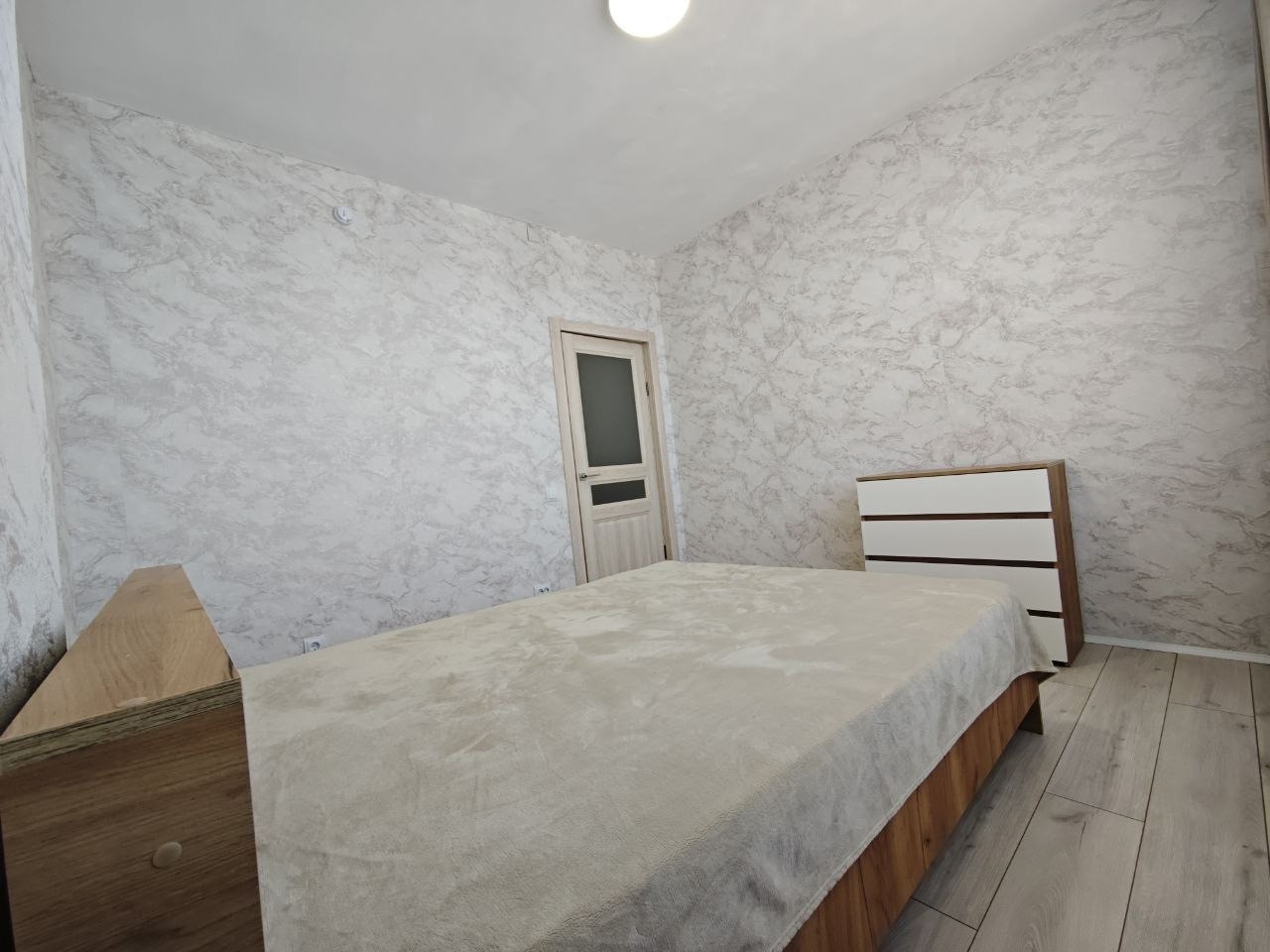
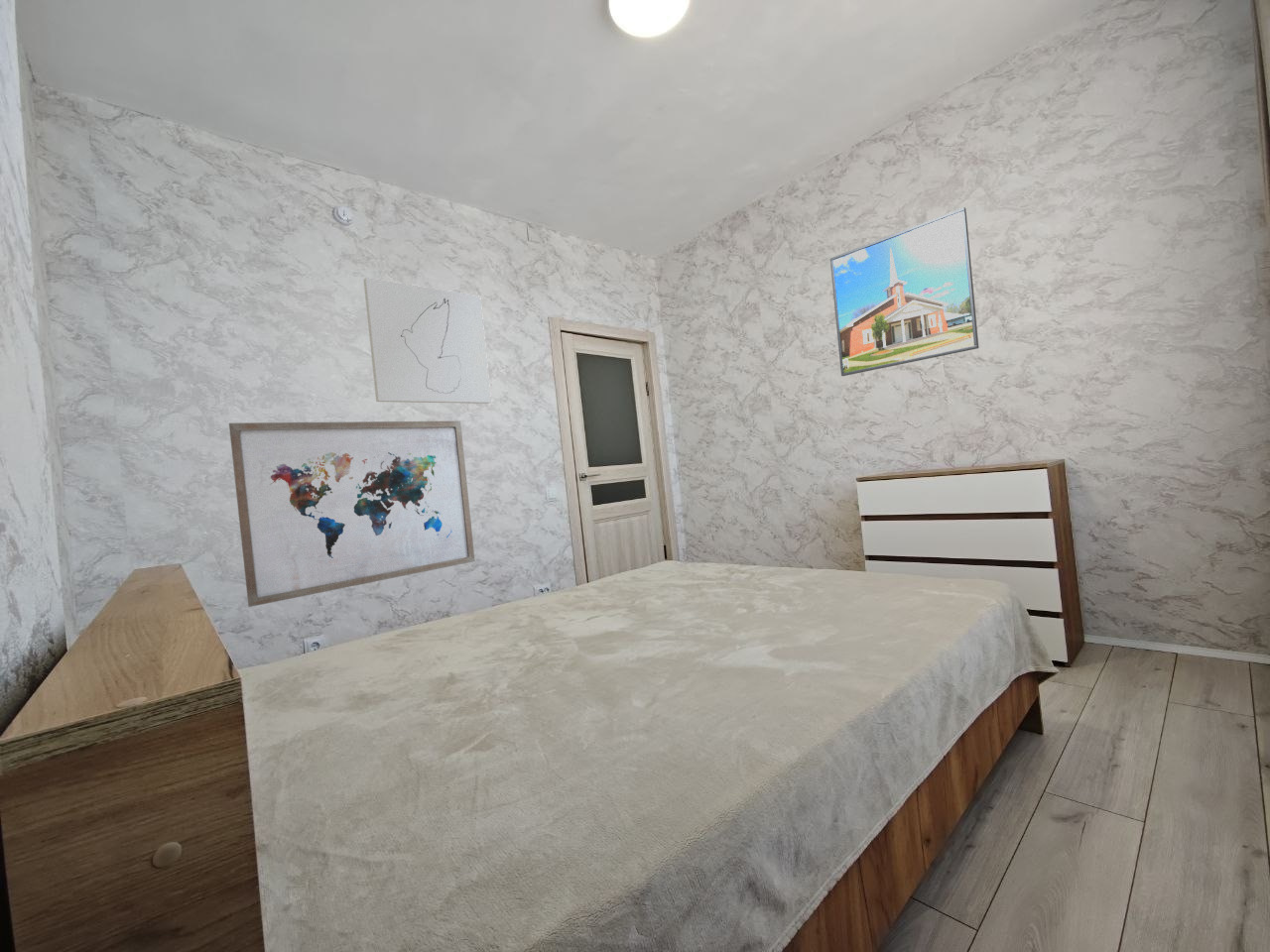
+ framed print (898, 299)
+ wall art (368, 501)
+ wall art (432, 345)
